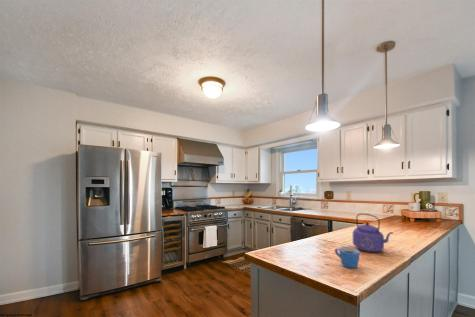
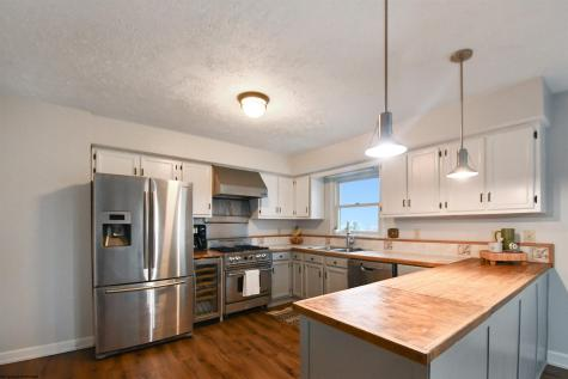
- mug (346, 256)
- kettle (372, 232)
